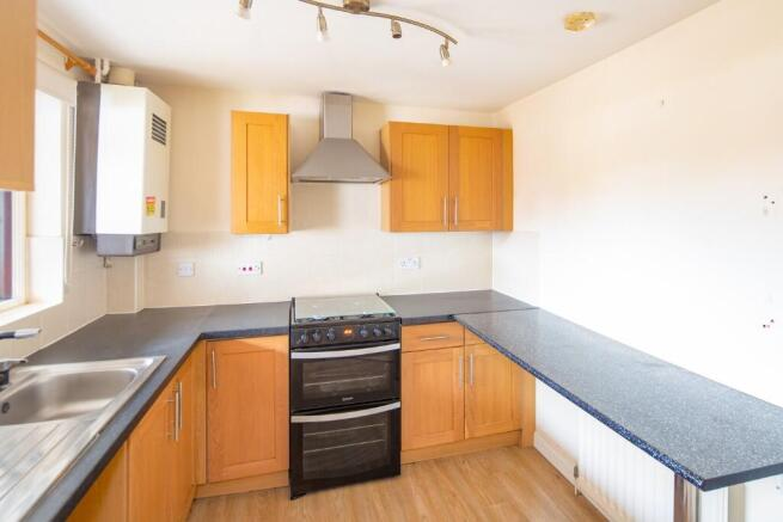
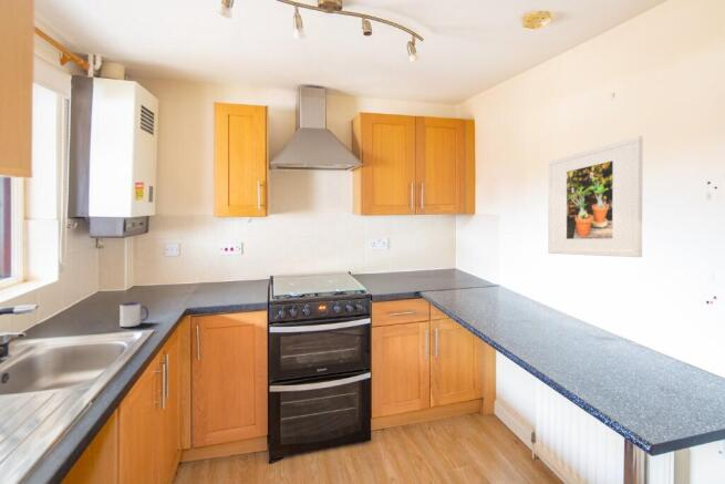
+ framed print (589, 203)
+ mug (134, 313)
